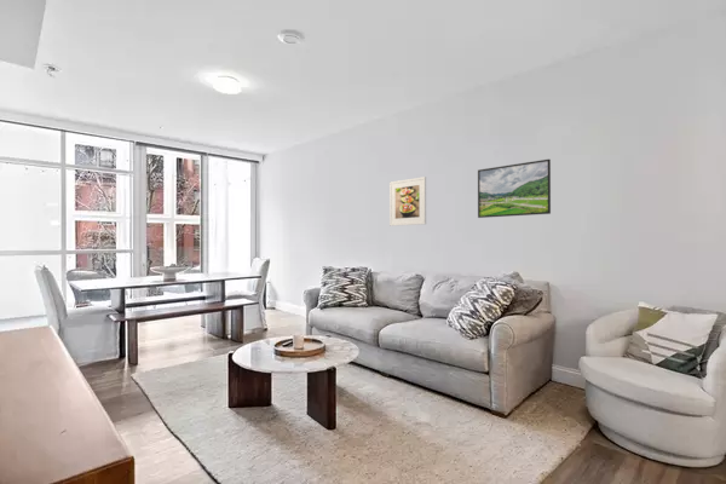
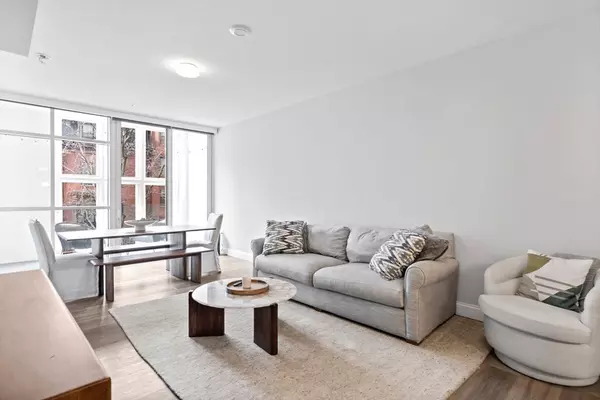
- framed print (407, 202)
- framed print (511, 190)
